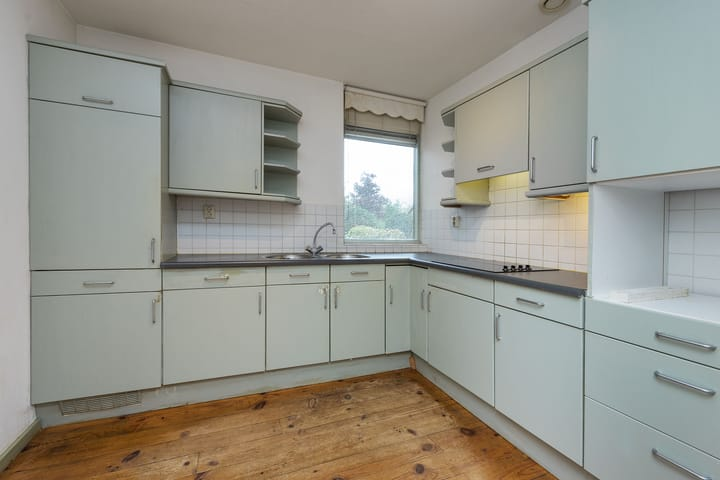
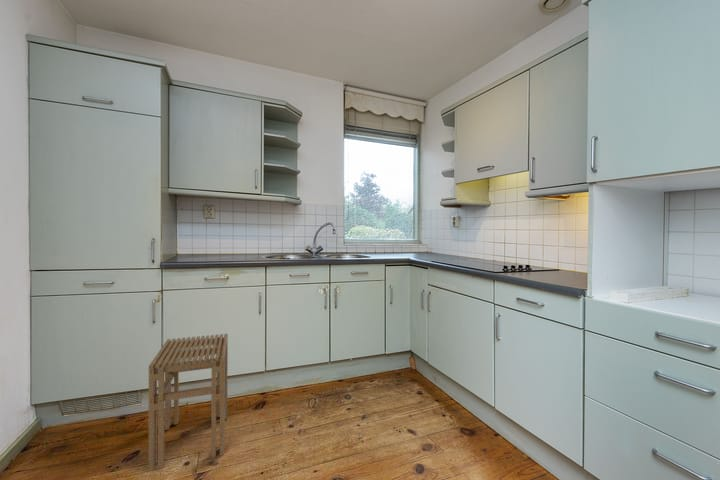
+ stool (193, 392)
